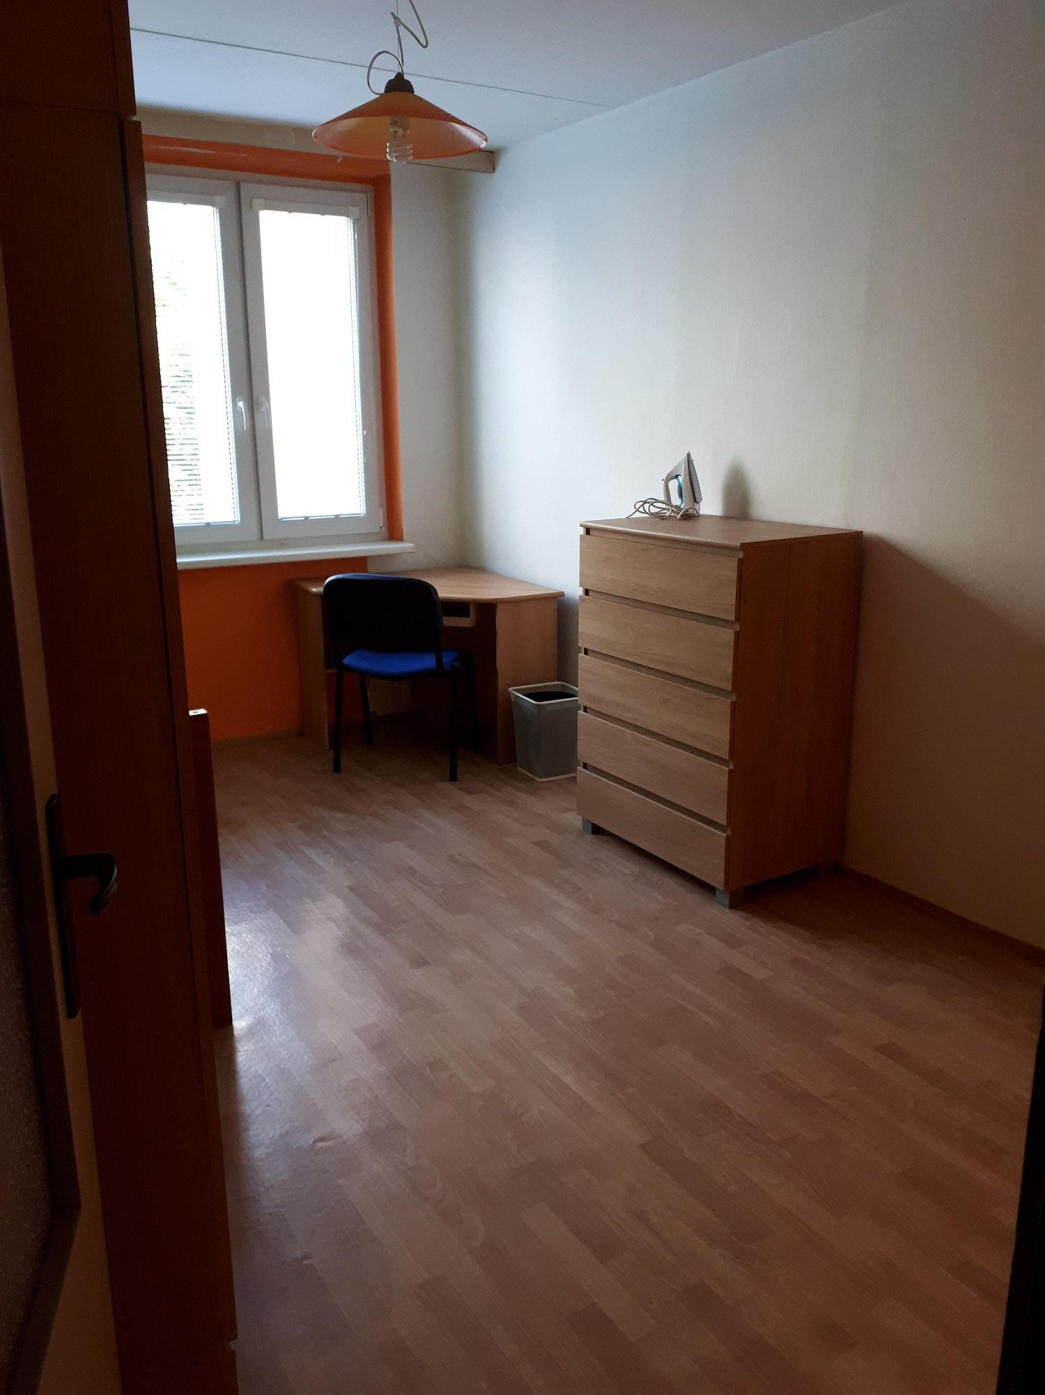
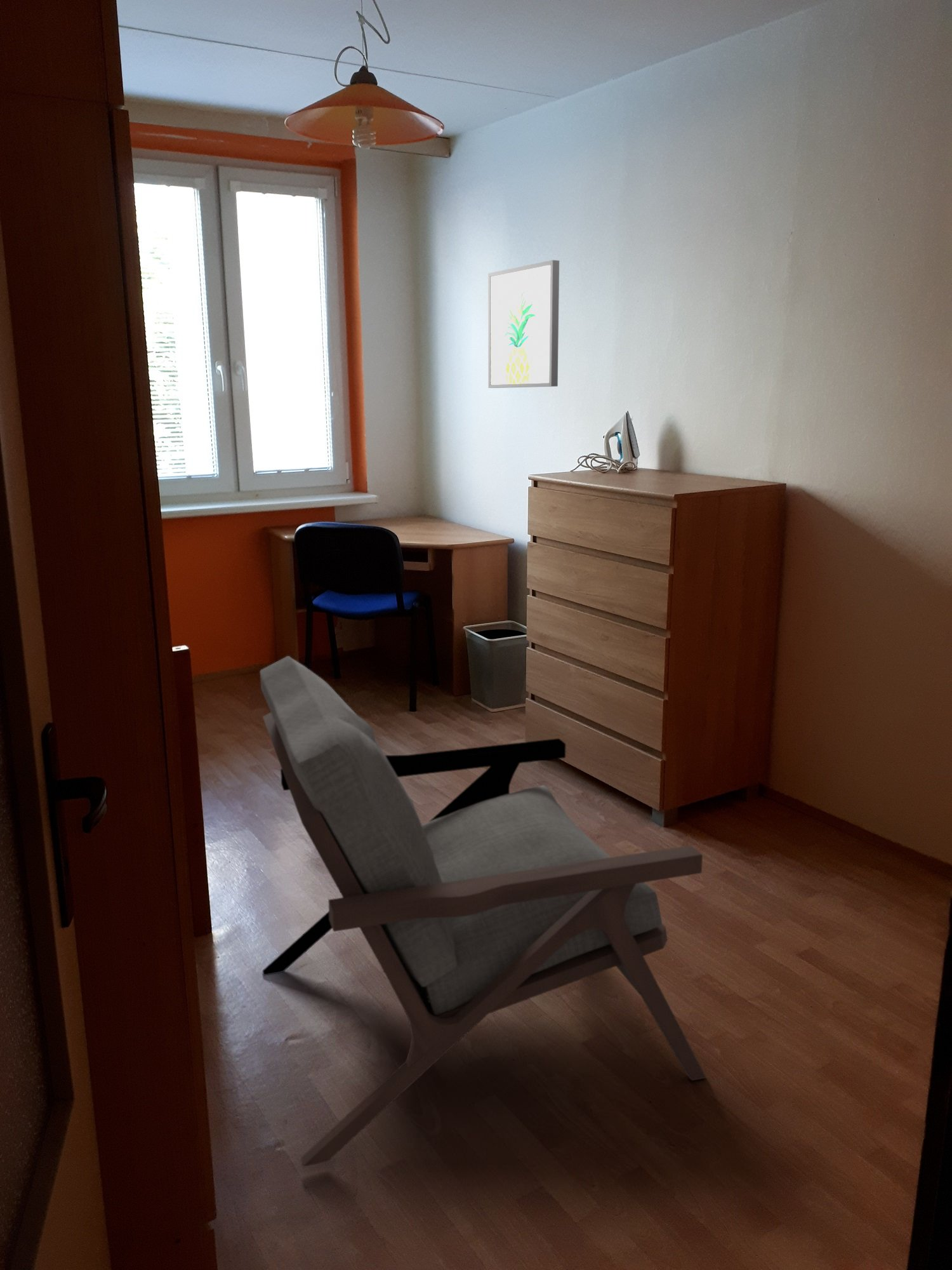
+ wall art (522, 328)
+ armchair (464, 856)
